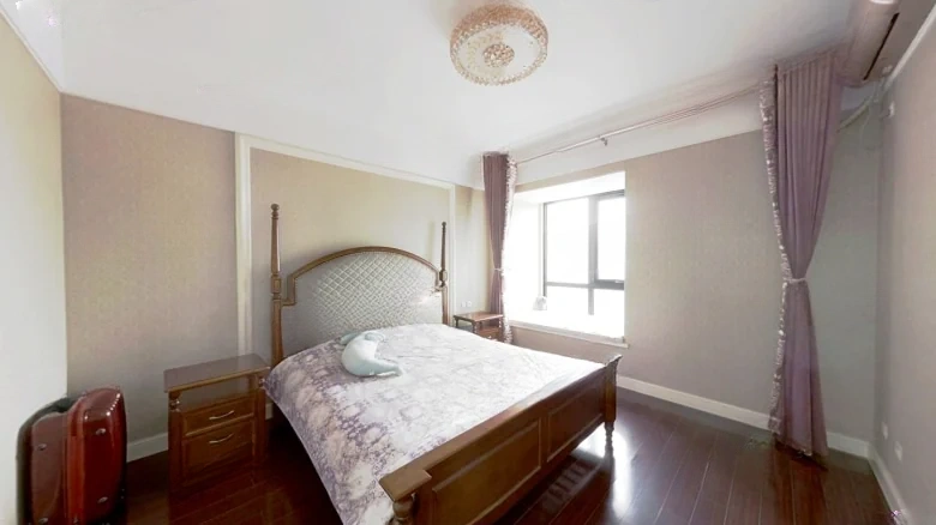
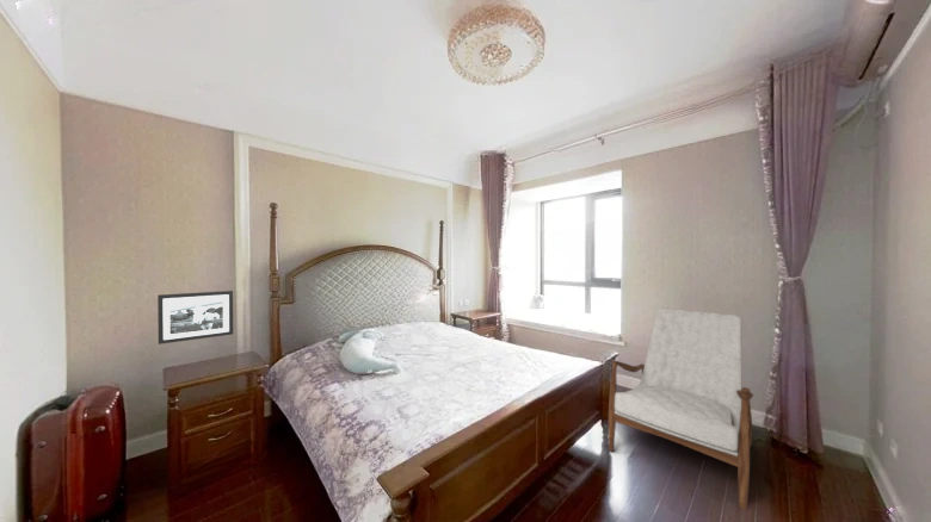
+ picture frame (197, 315)
+ armchair (684, 381)
